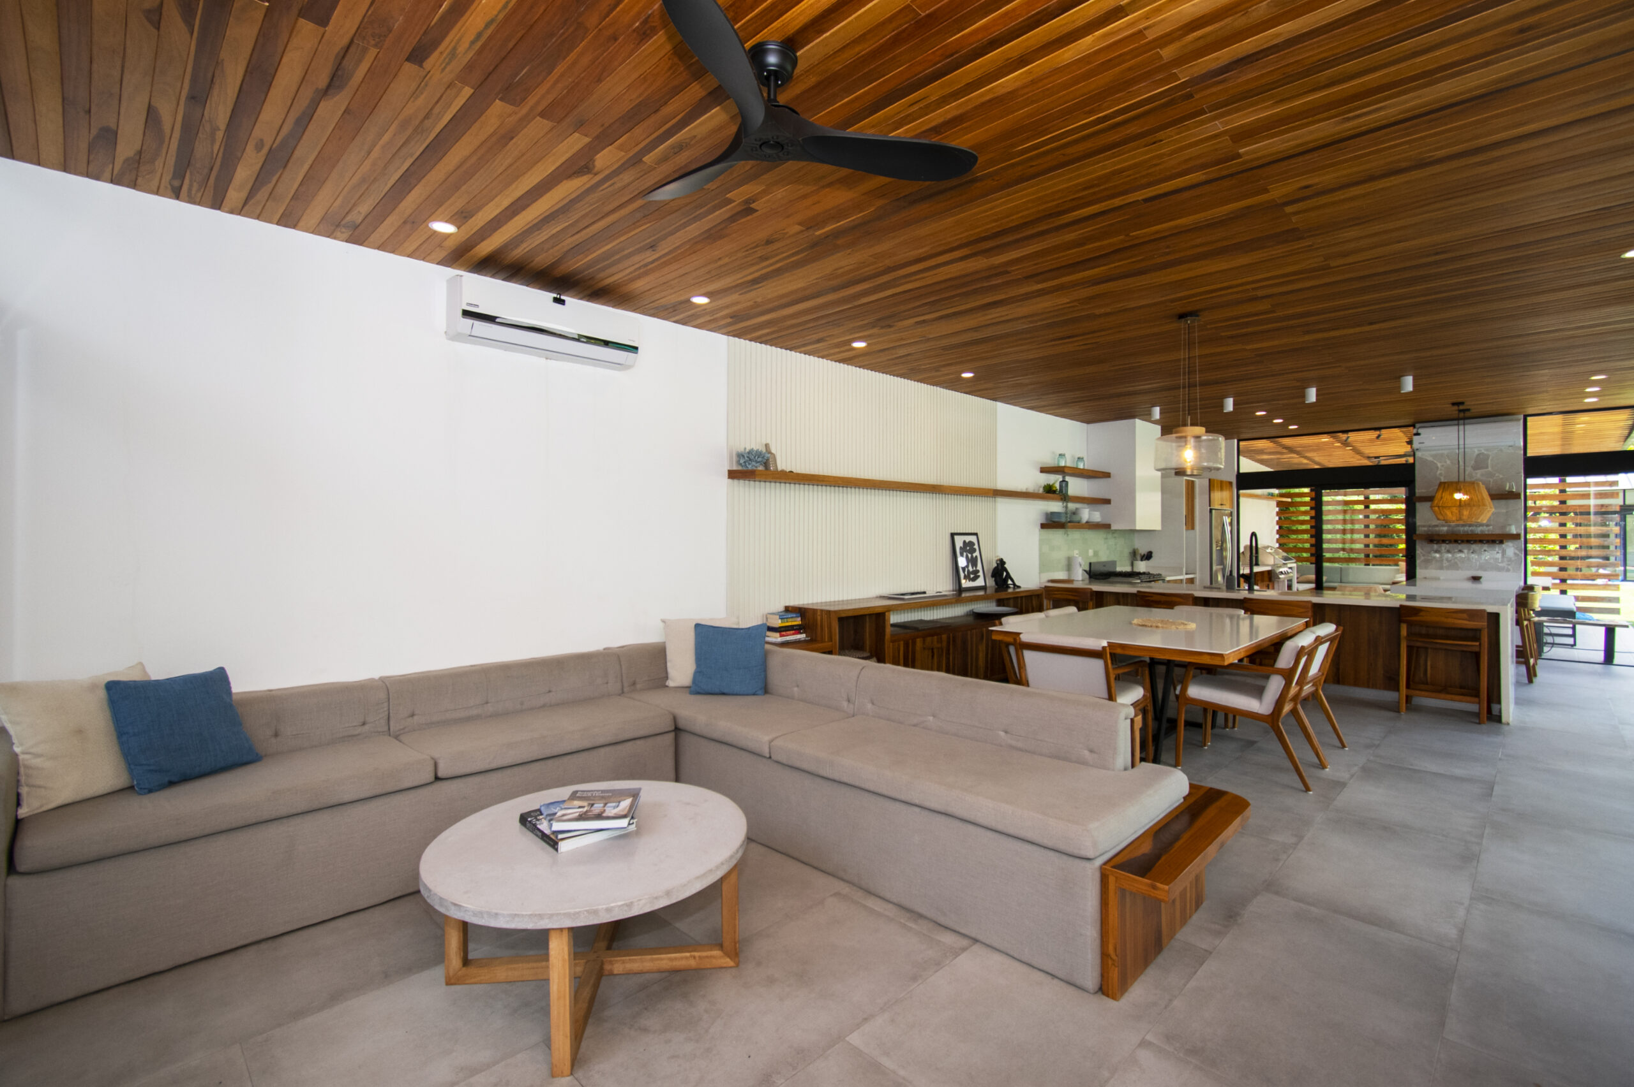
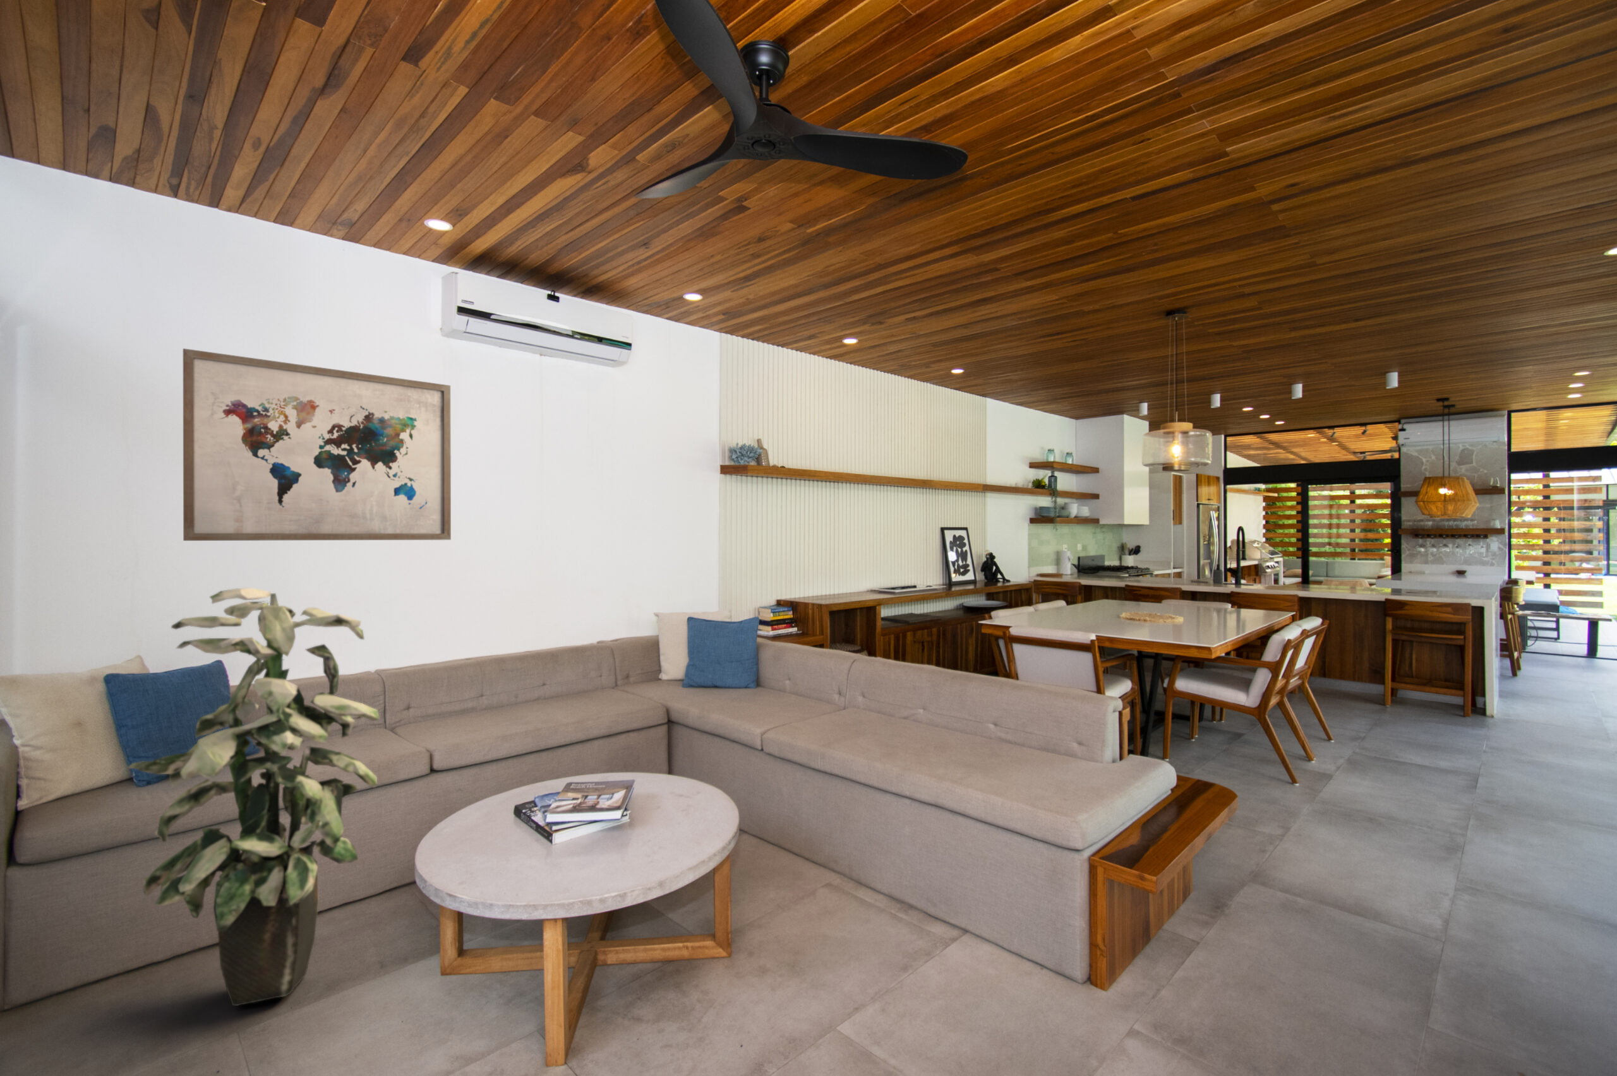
+ indoor plant (261, 785)
+ wall art (332, 454)
